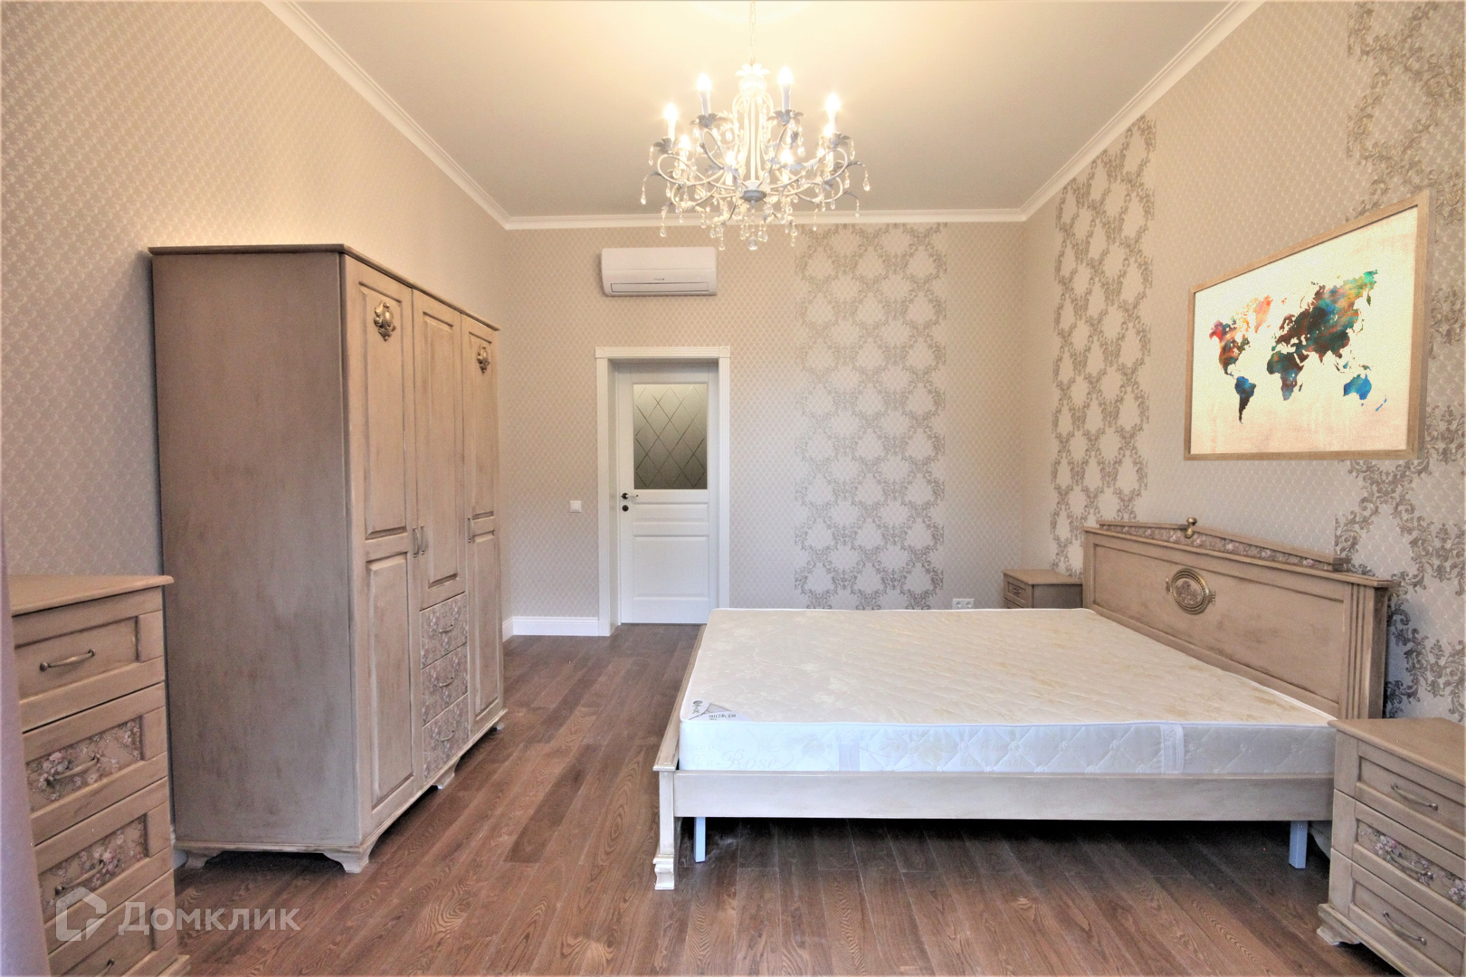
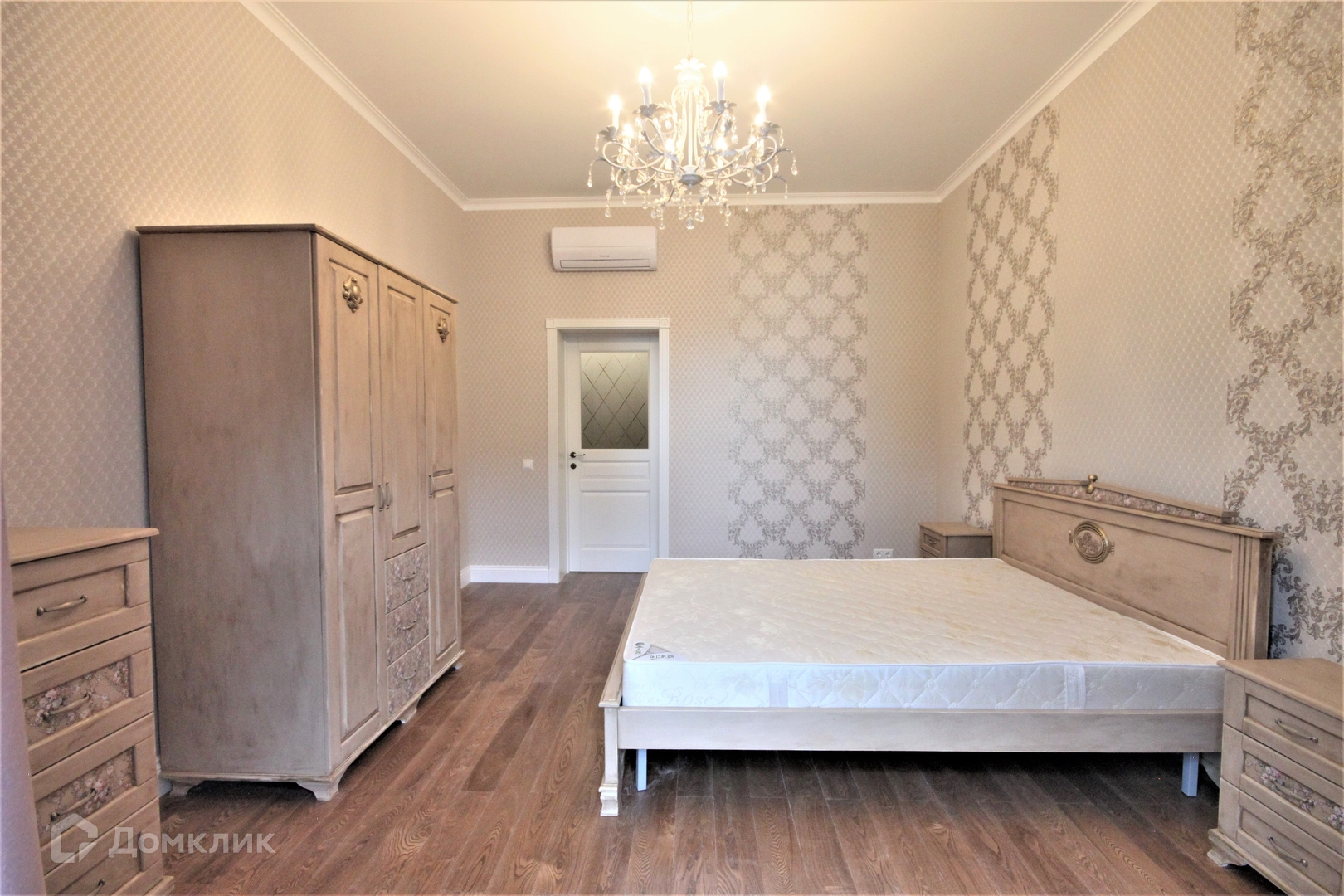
- wall art (1281, 354)
